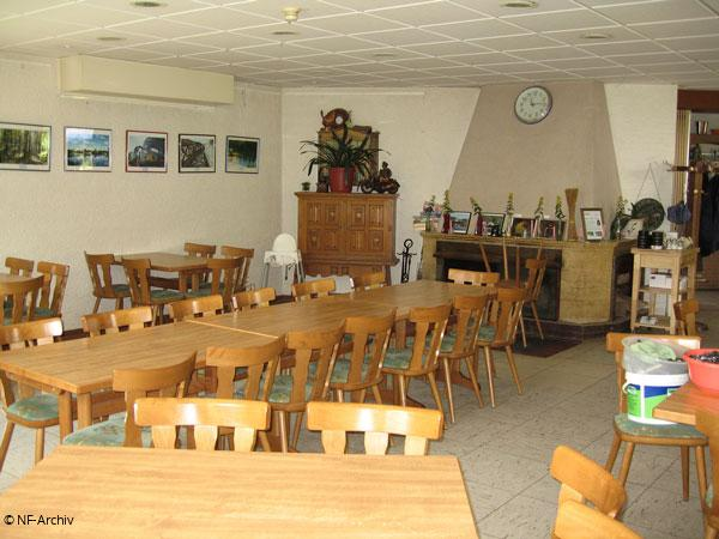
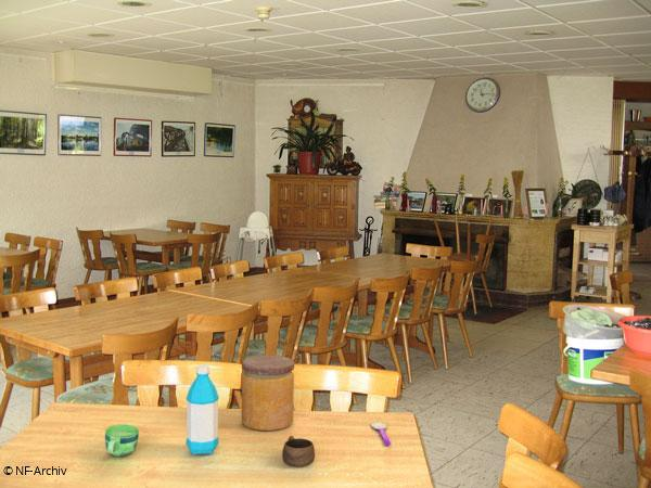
+ cup (297, 449)
+ spoon (382, 432)
+ jar (267, 391)
+ water bottle (202, 409)
+ cup (120, 442)
